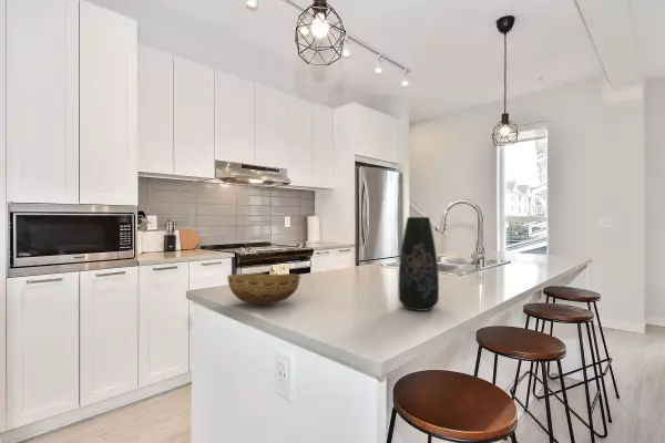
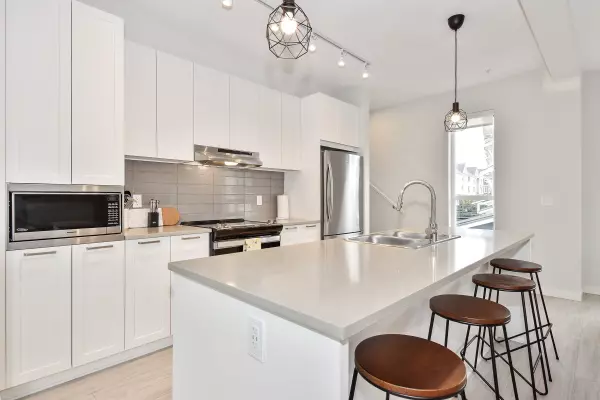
- bowl (264, 288)
- vase (418, 261)
